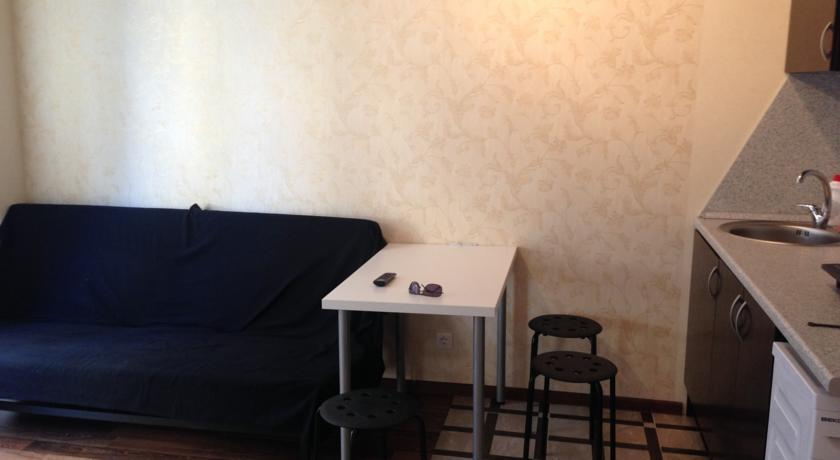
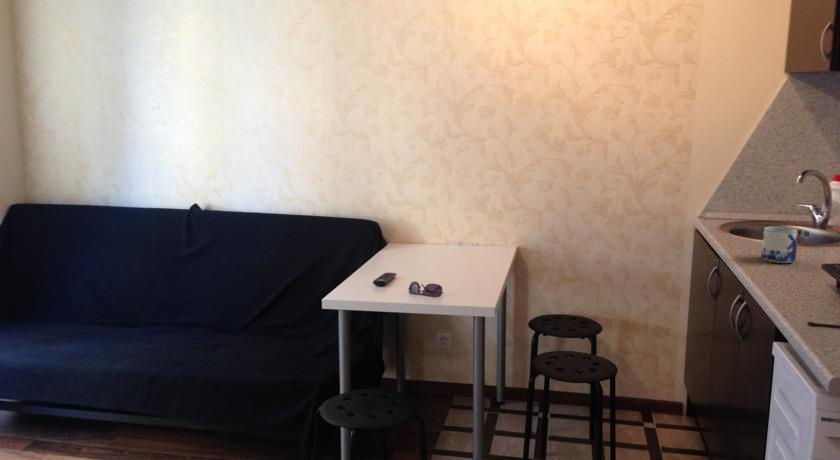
+ mug (780, 243)
